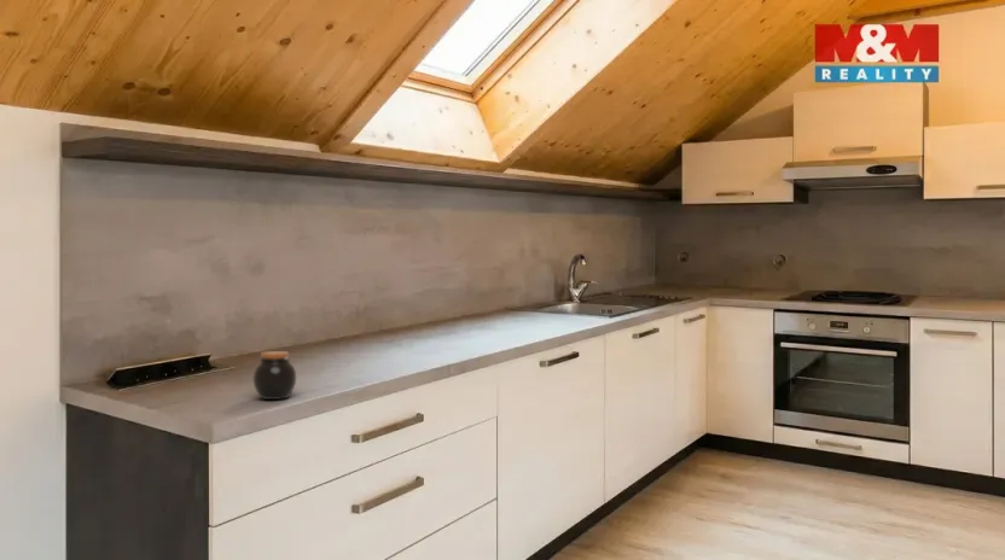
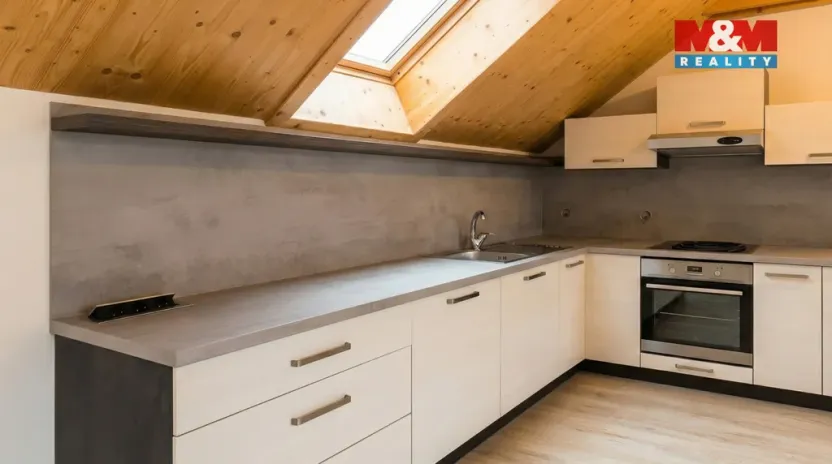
- jar (274, 374)
